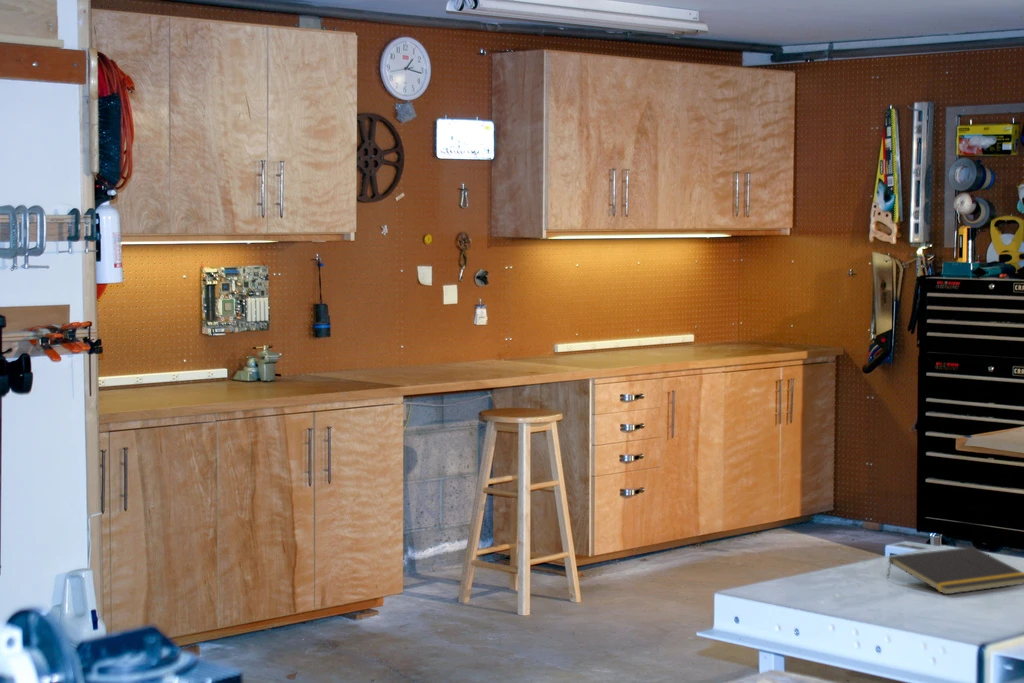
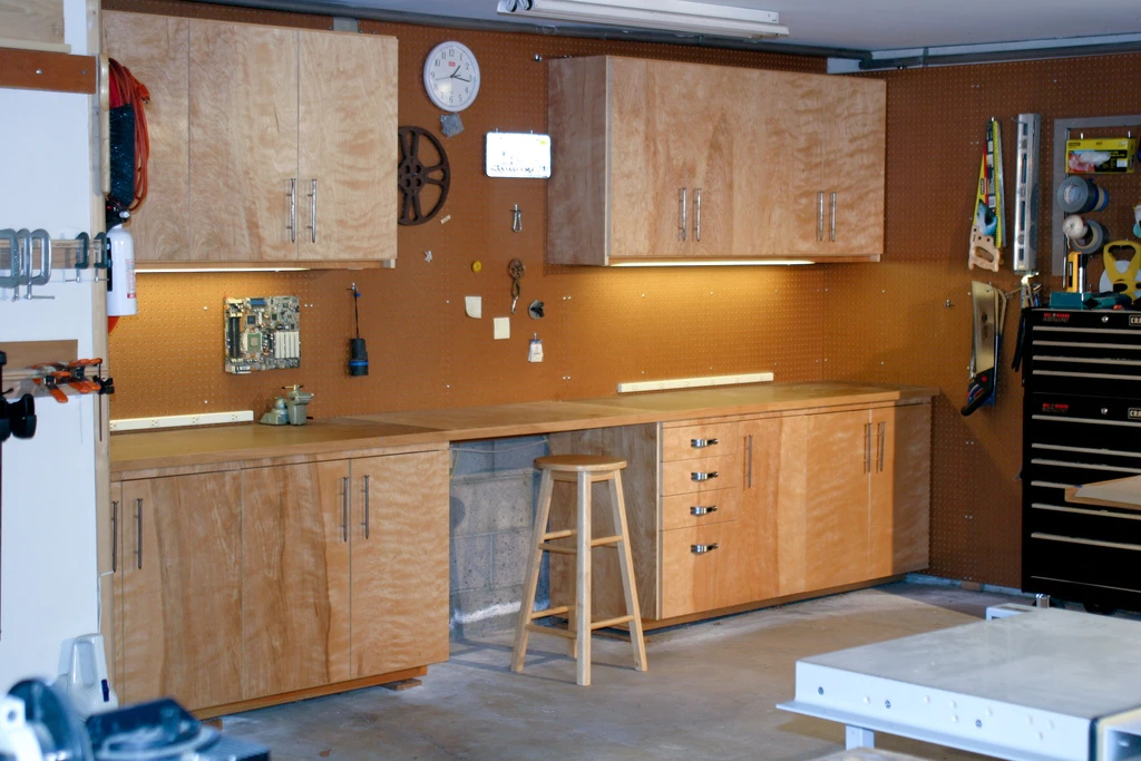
- notepad (959, 569)
